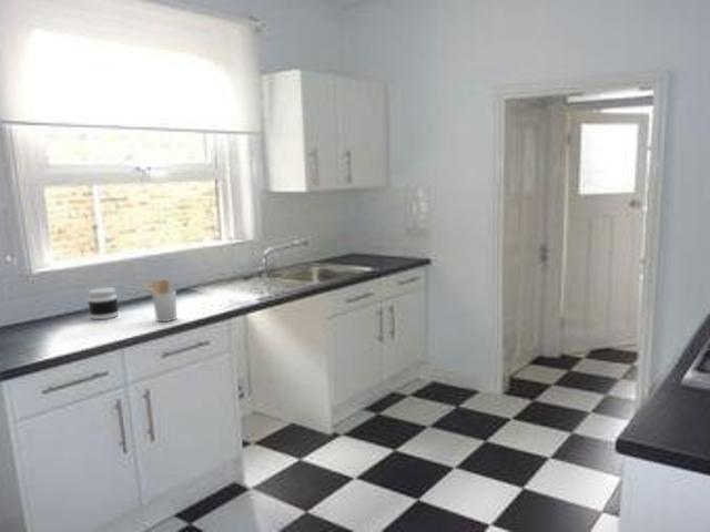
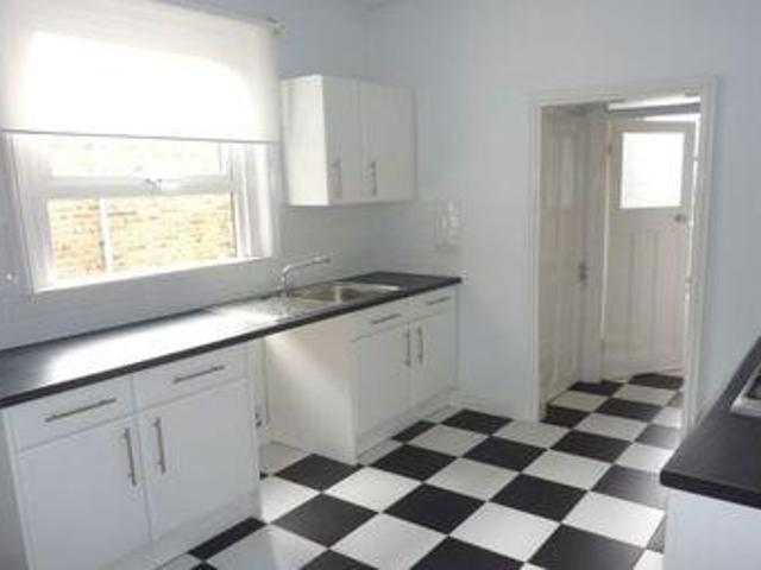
- jar (103, 303)
- utensil holder (158, 299)
